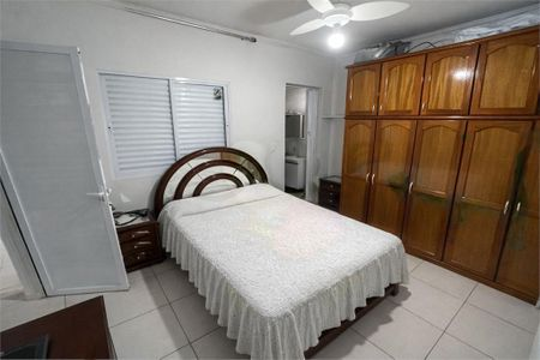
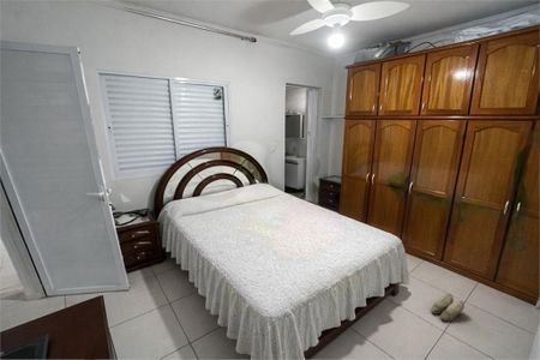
+ slippers (446, 306)
